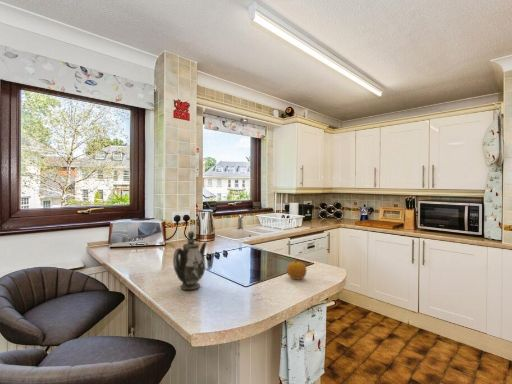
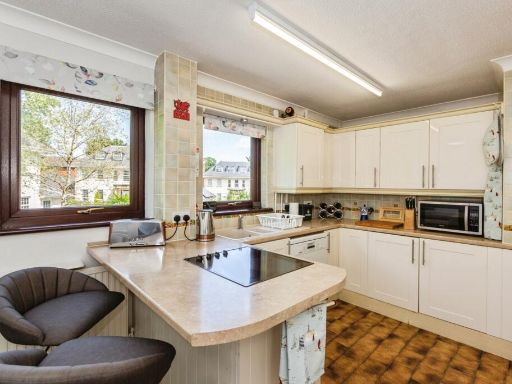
- teapot (191, 258)
- fruit (296, 268)
